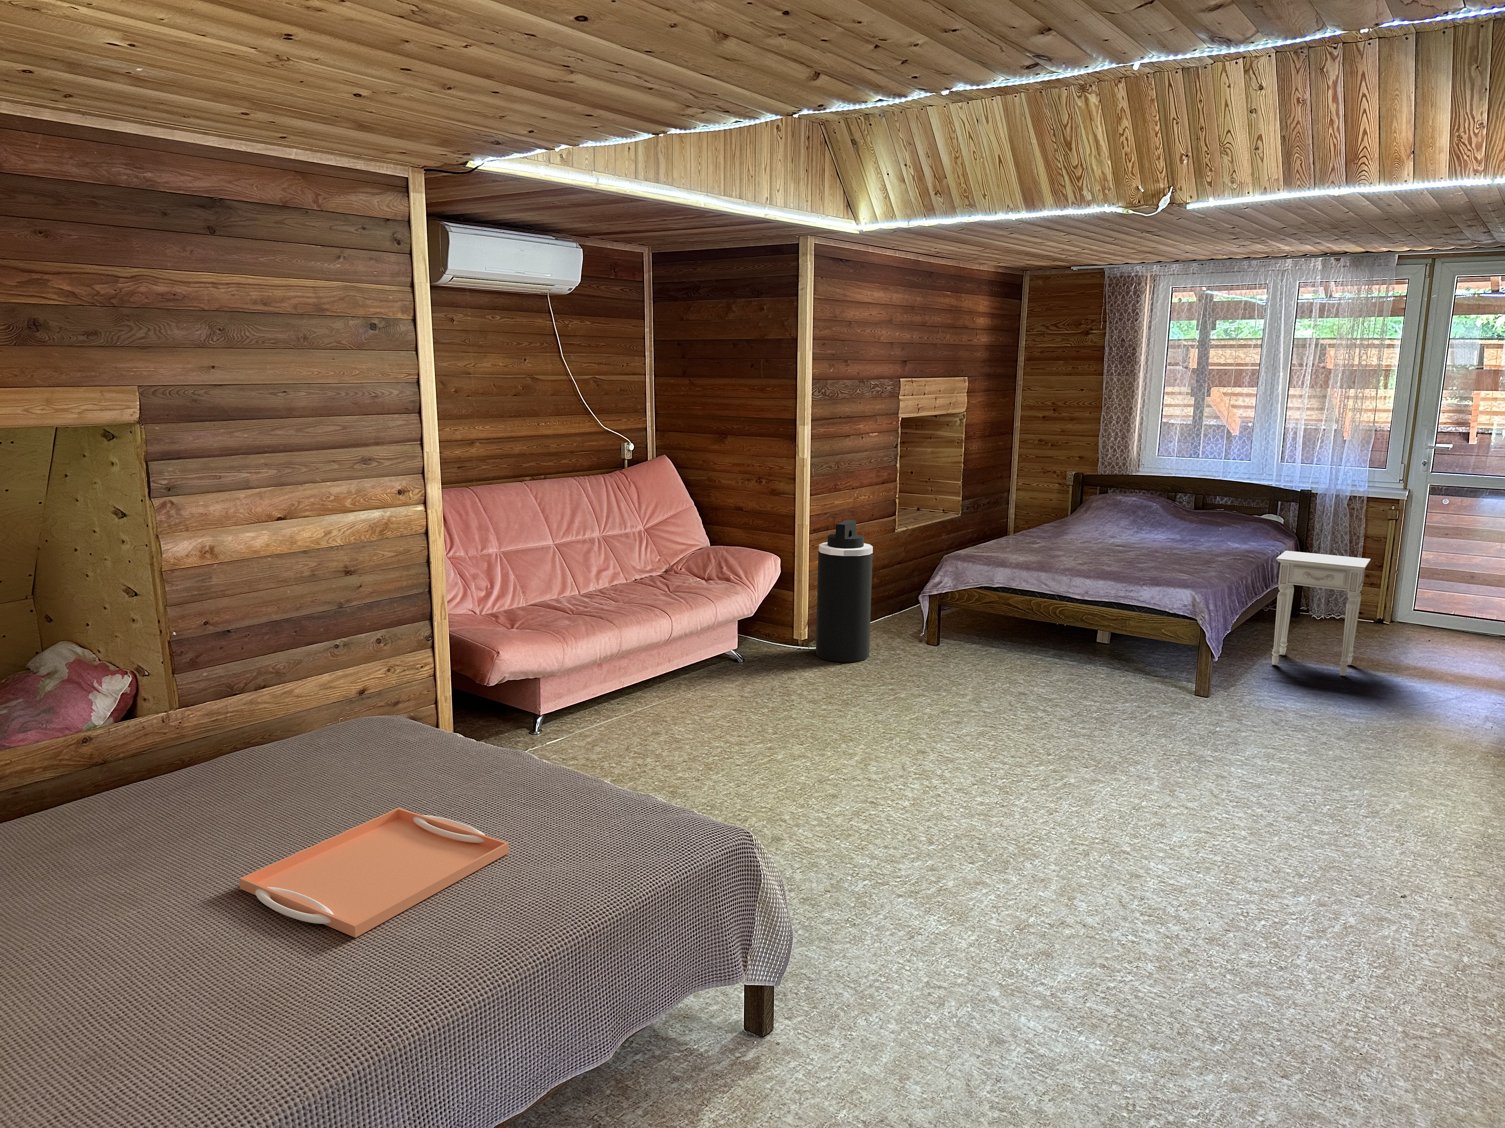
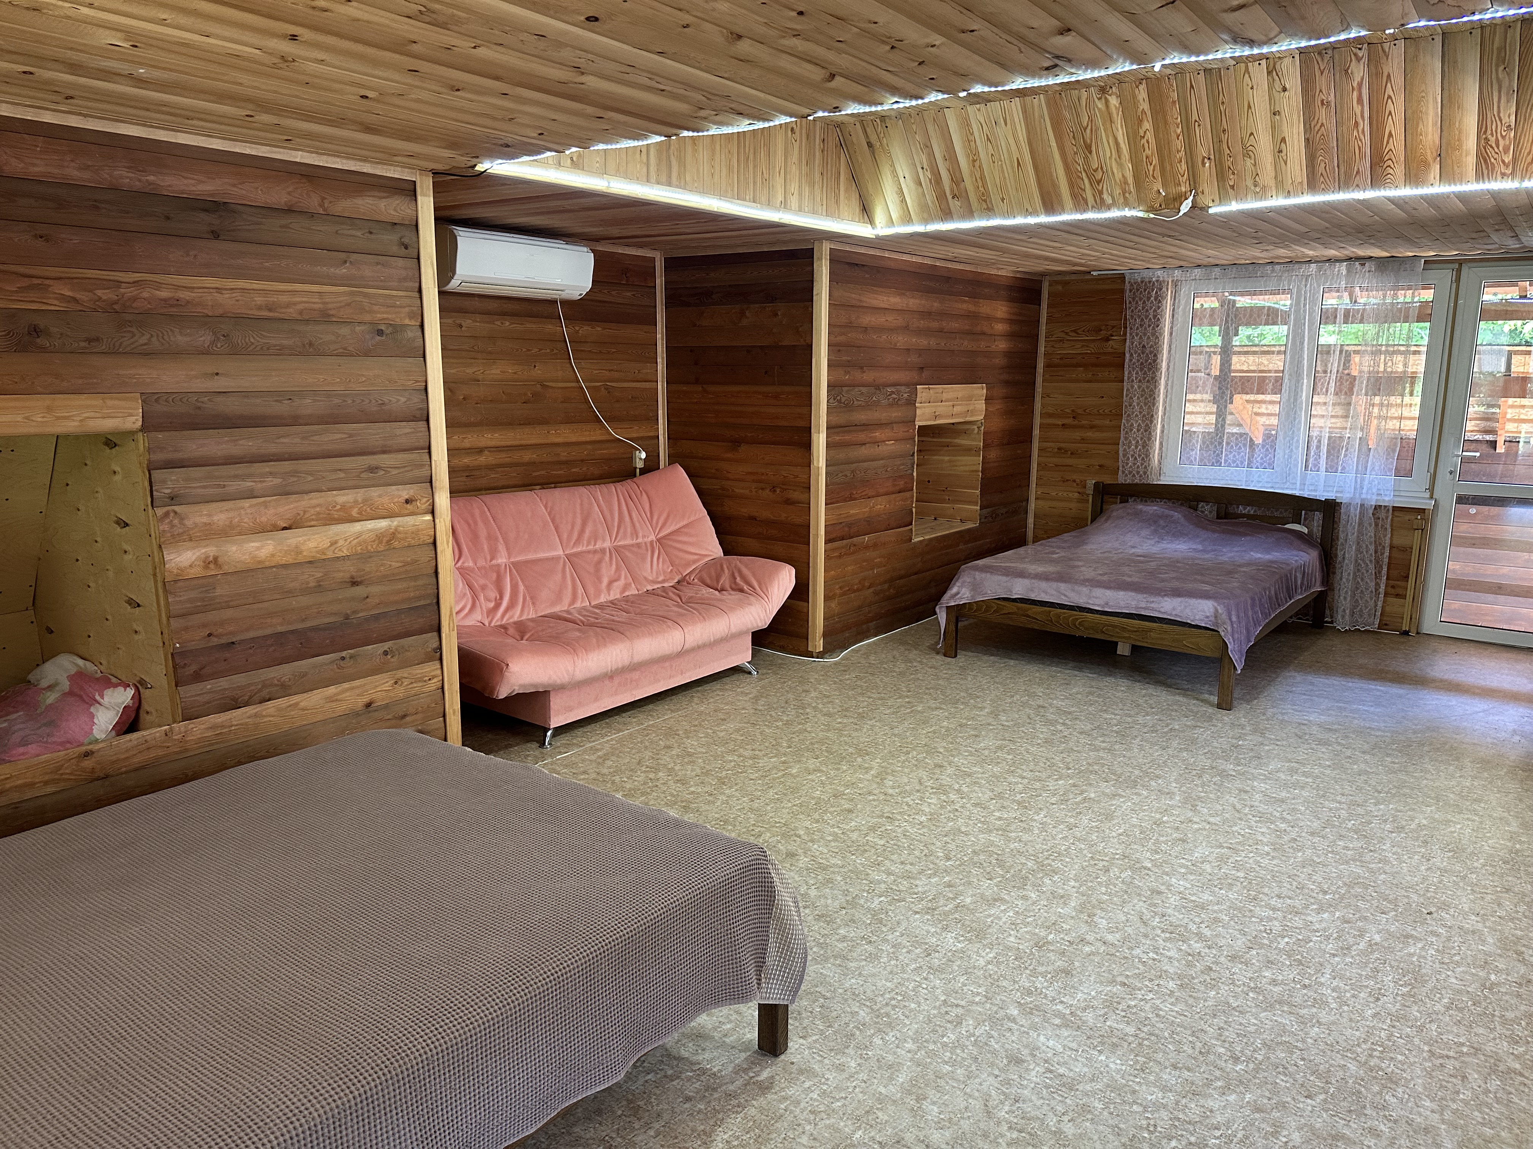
- nightstand (1319, 588)
- trash can (844, 589)
- serving tray (380, 865)
